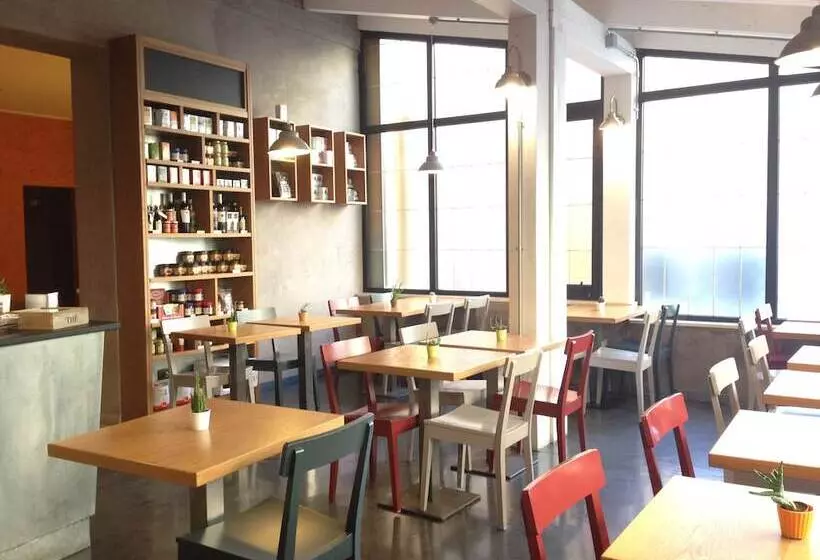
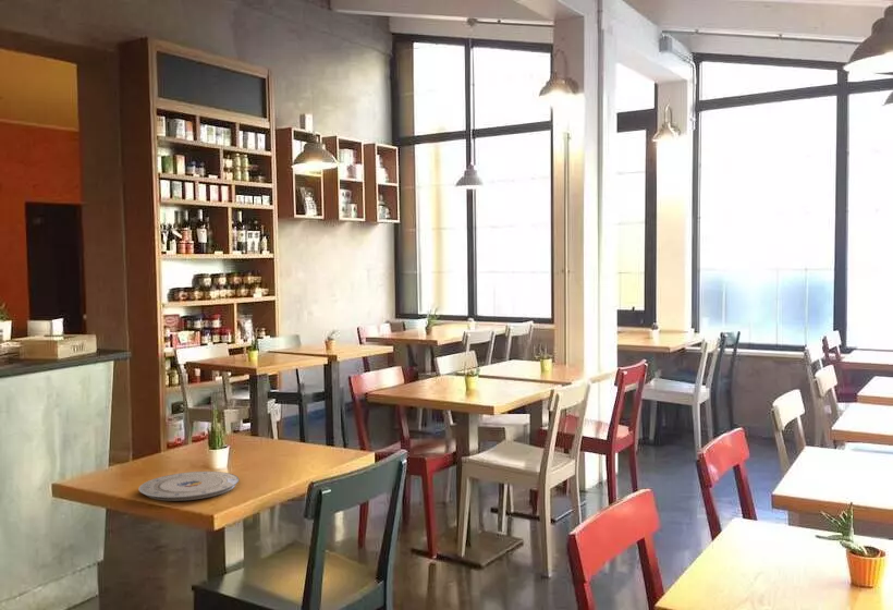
+ plate (189, 486)
